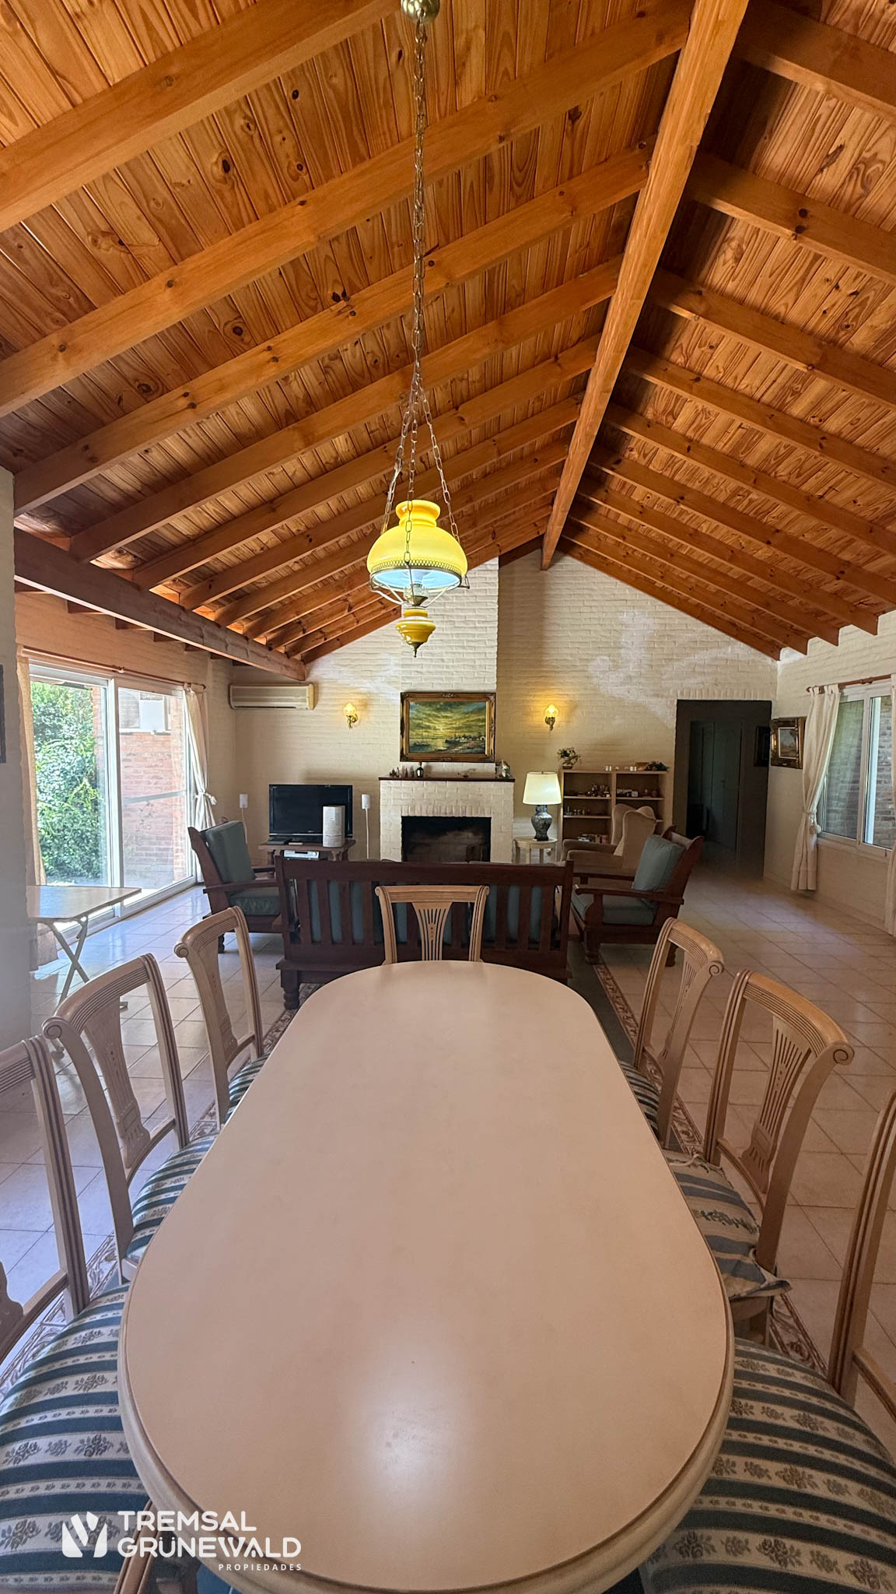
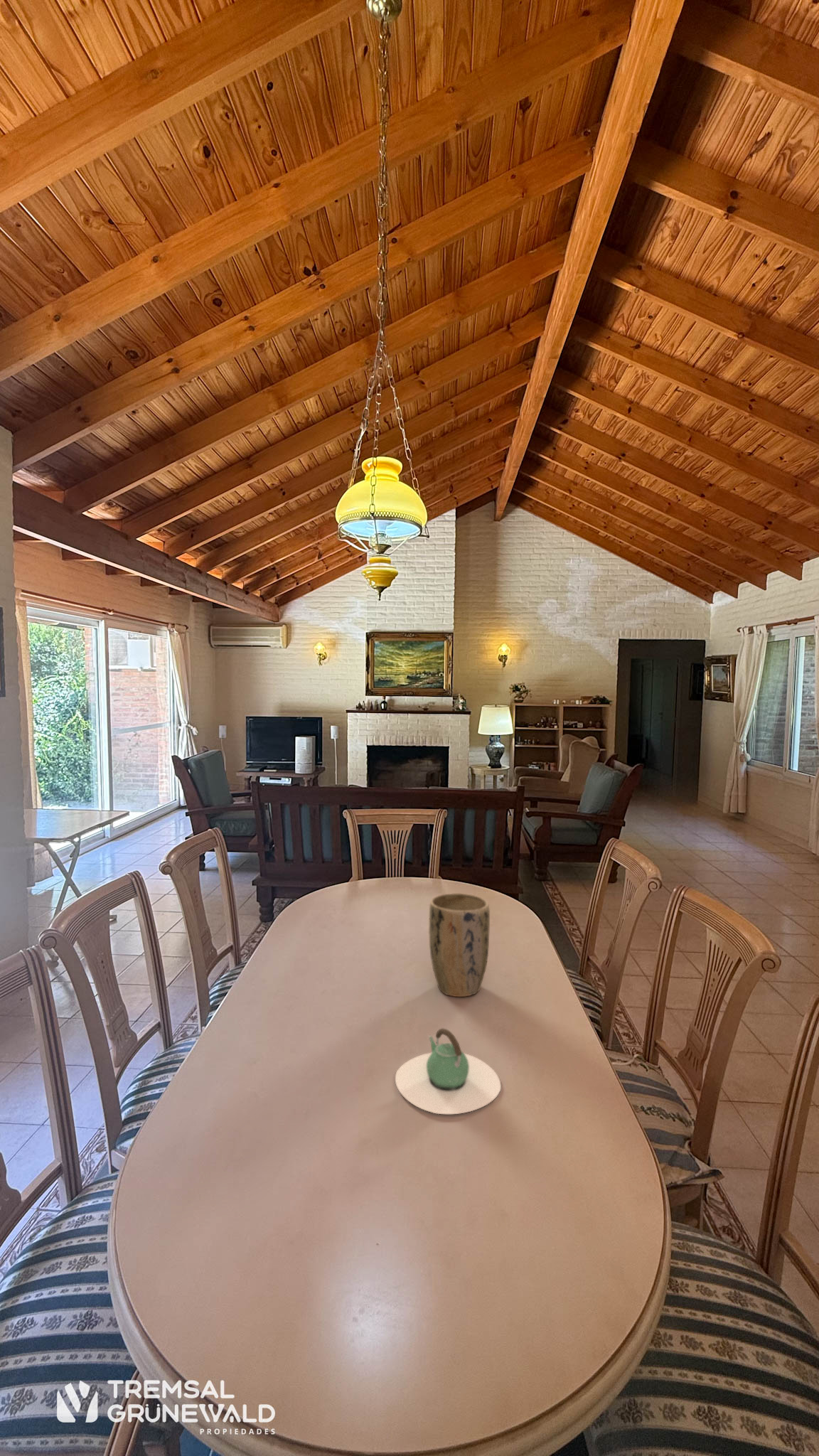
+ teapot (447, 1055)
+ plant pot (459, 944)
